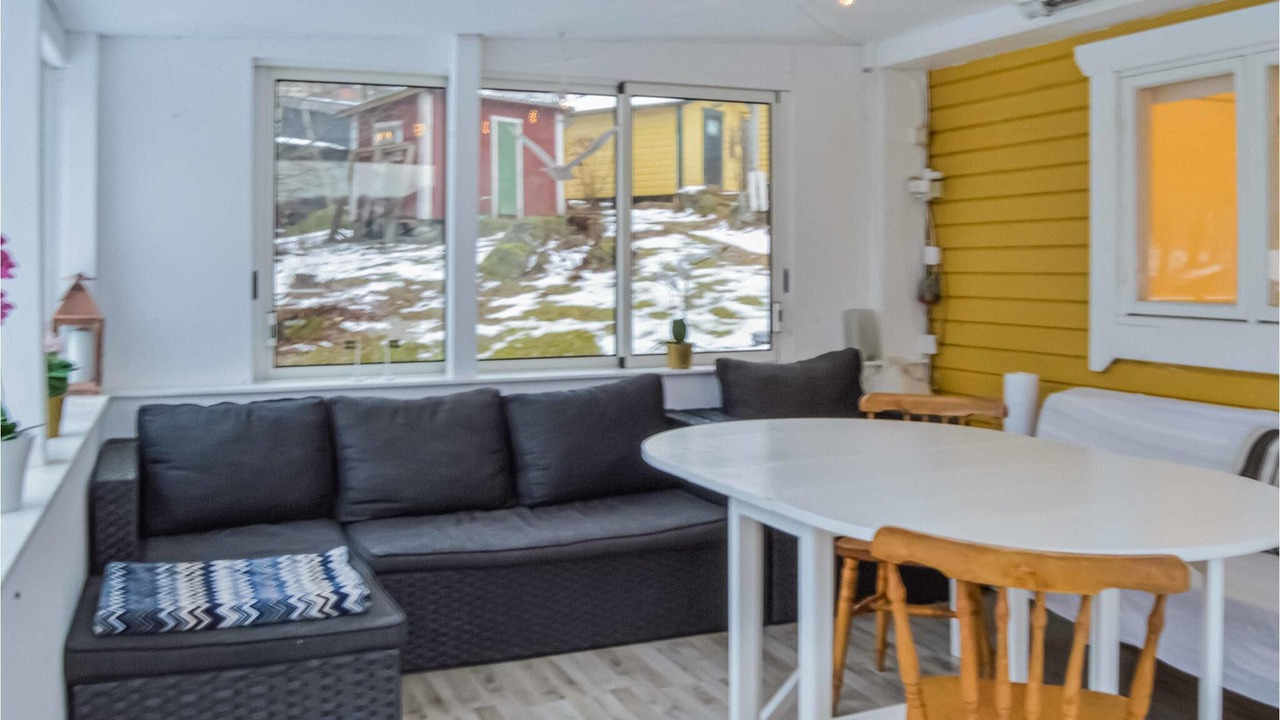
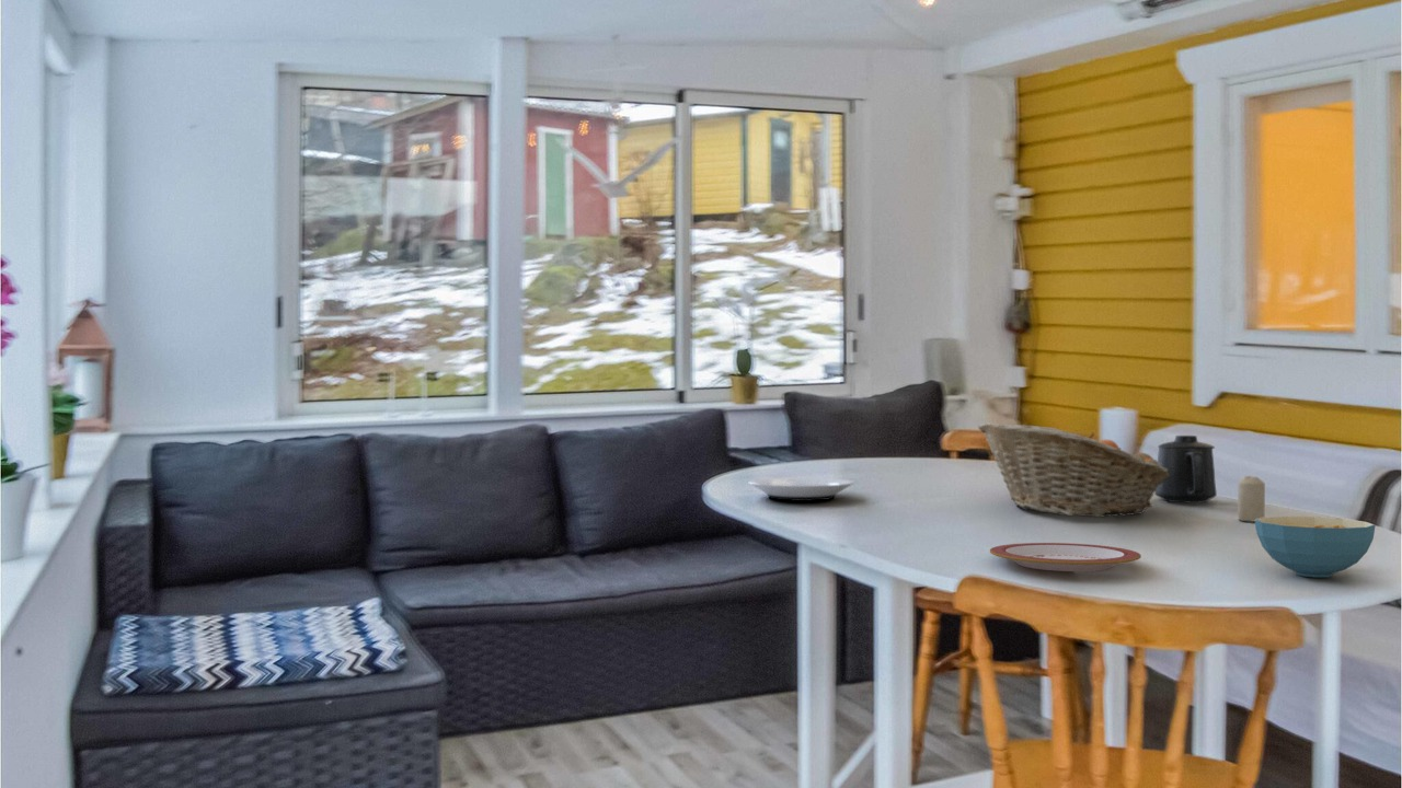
+ plate (1064, 557)
+ cereal bowl (1313, 548)
+ fruit basket (1069, 465)
+ mug (1191, 468)
+ candle (1251, 498)
+ plate (801, 489)
